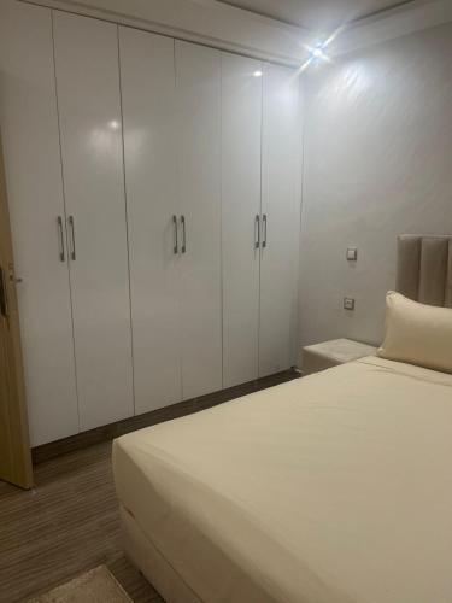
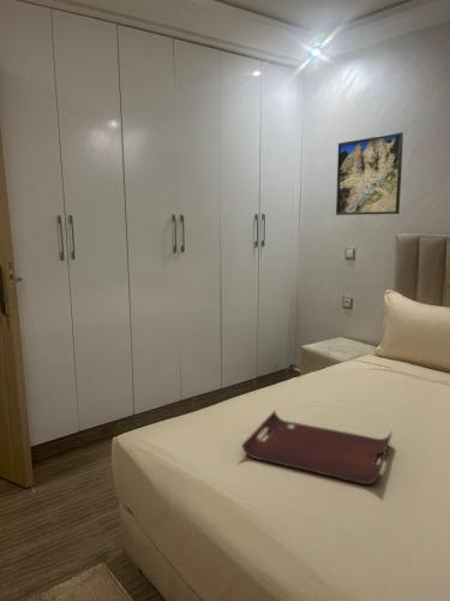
+ serving tray (318, 444)
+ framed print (367, 177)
